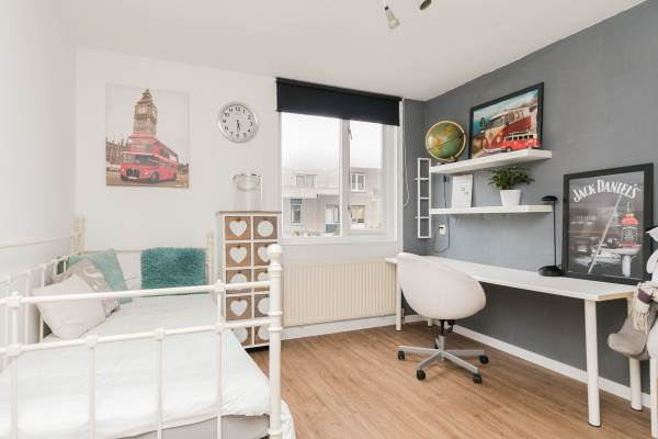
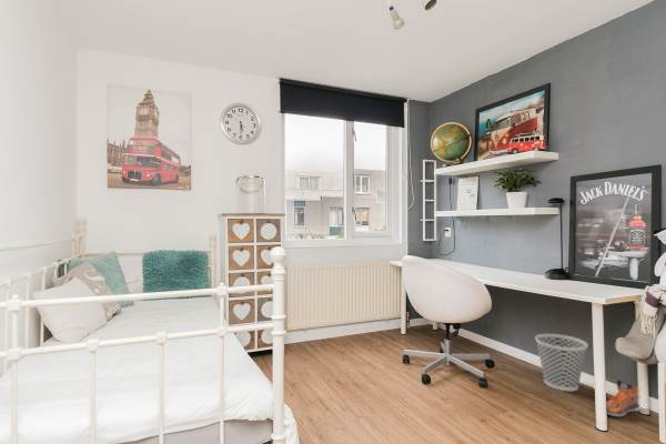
+ wastebasket (561, 362)
+ sneaker (618, 396)
